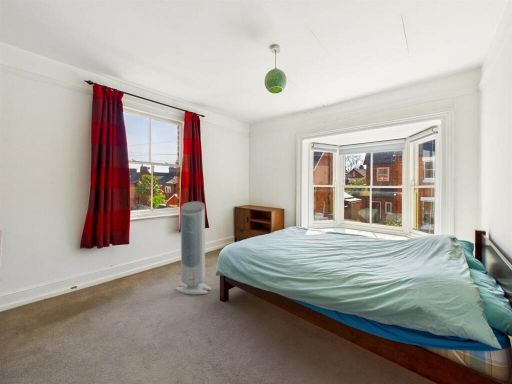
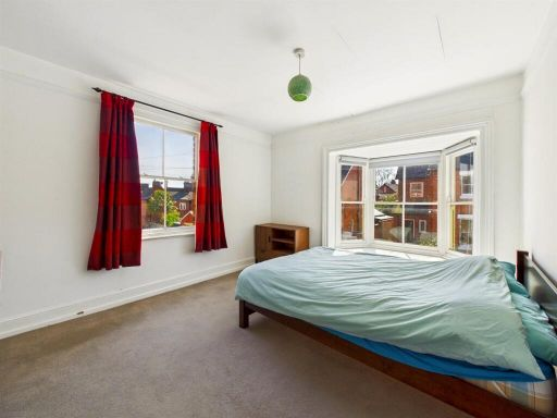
- air purifier (193, 245)
